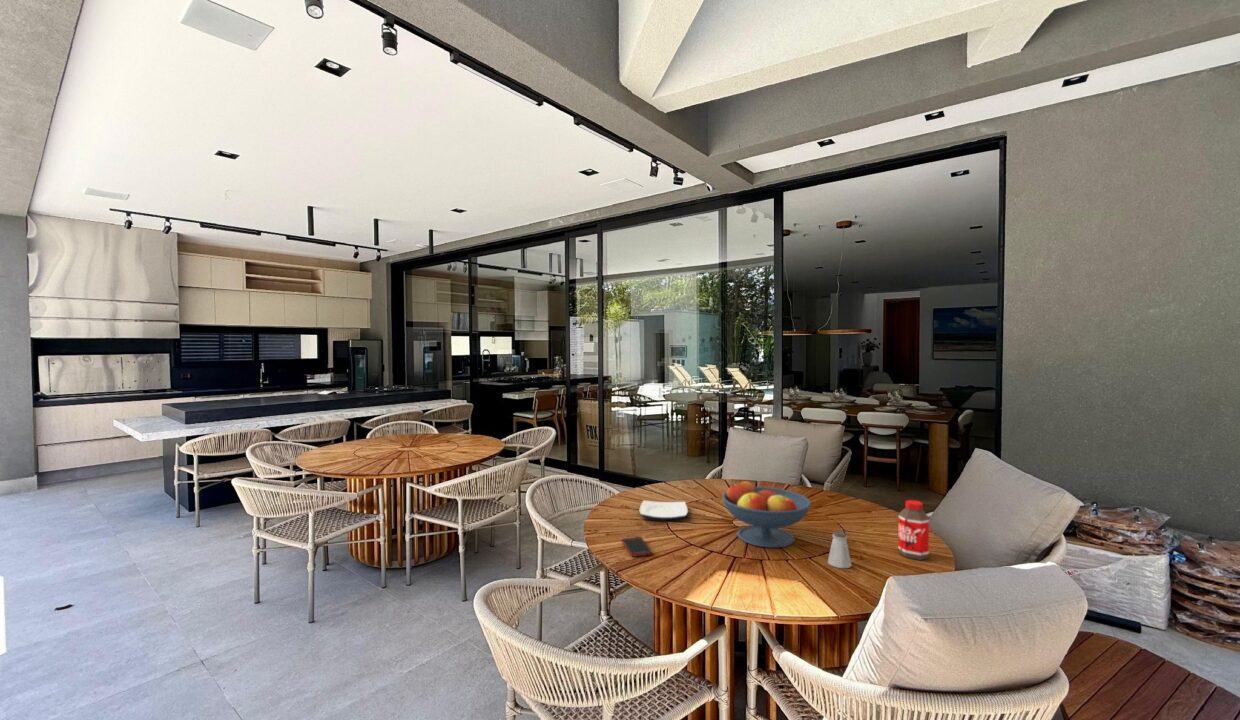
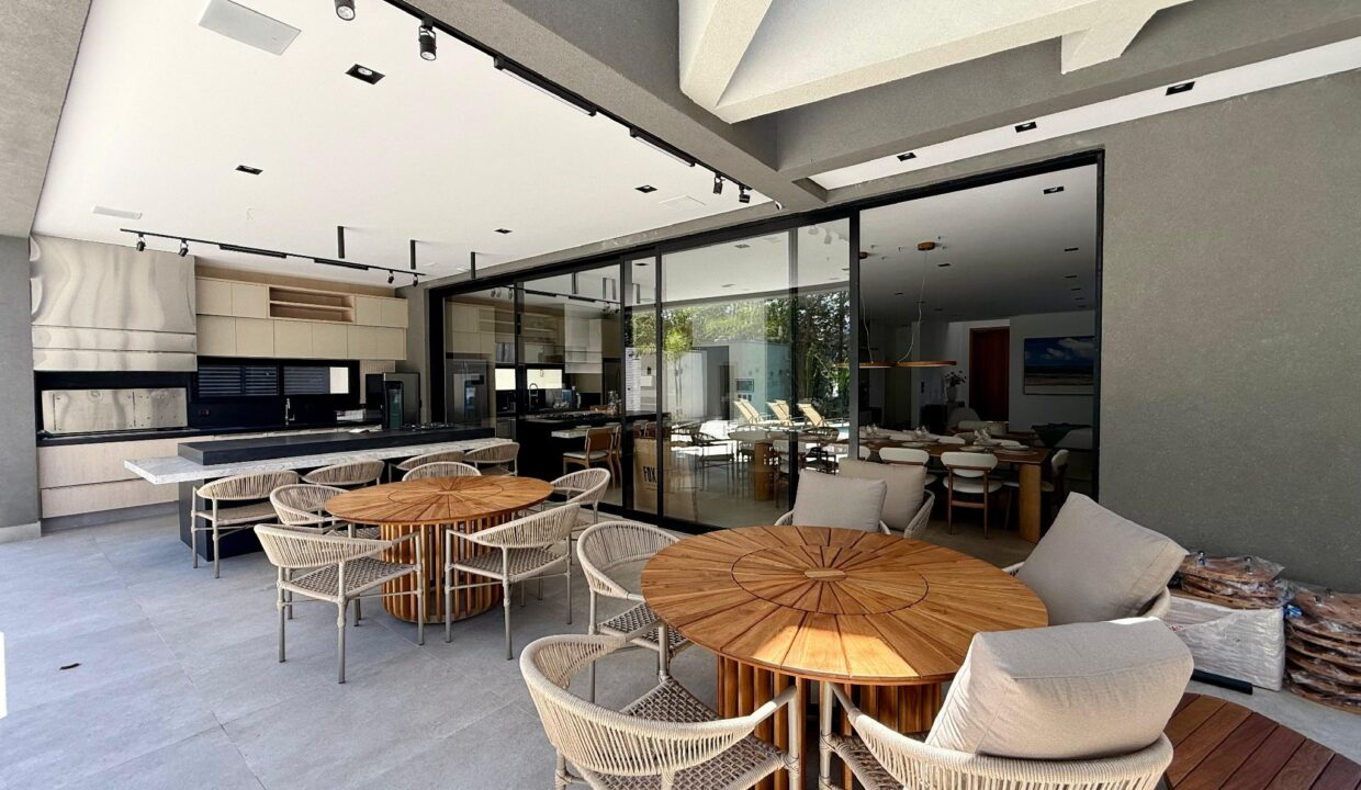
- cell phone (636, 546)
- saltshaker (839, 548)
- plate (663, 510)
- fruit bowl (765, 511)
- bottle (913, 528)
